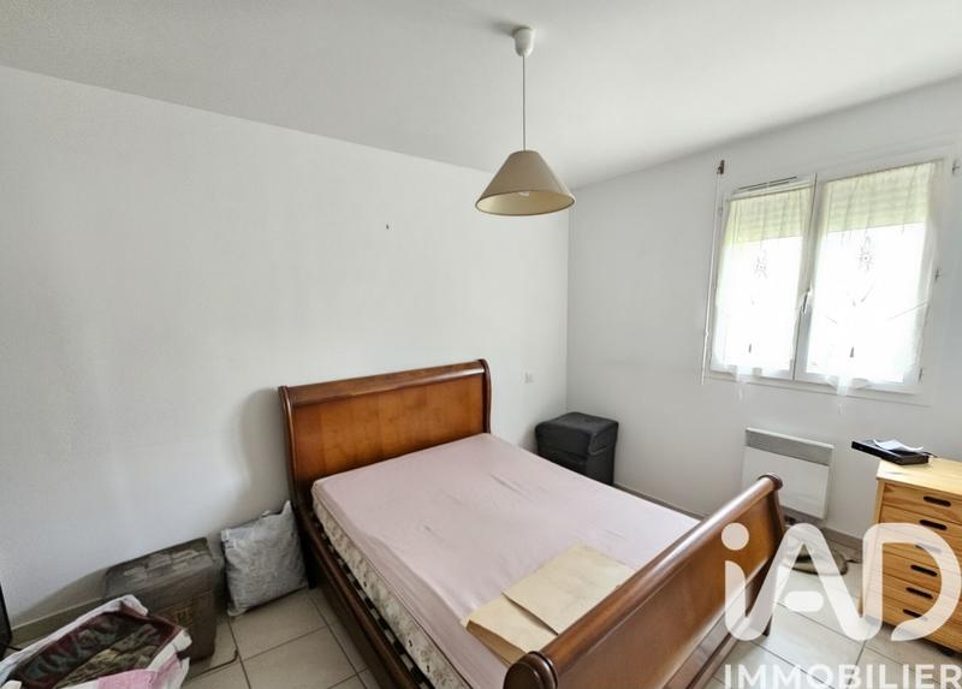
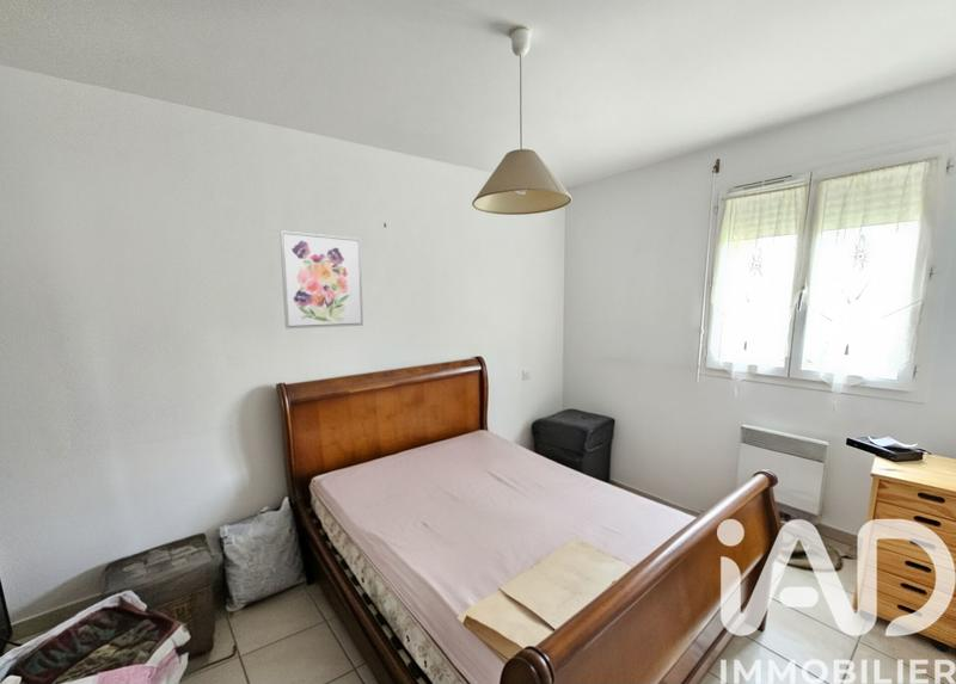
+ wall art (324, 281)
